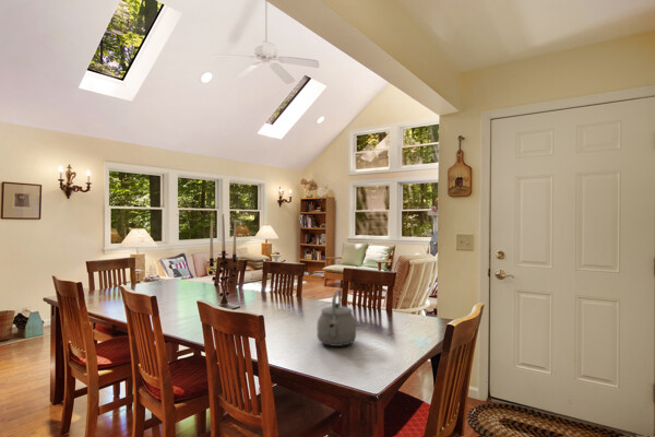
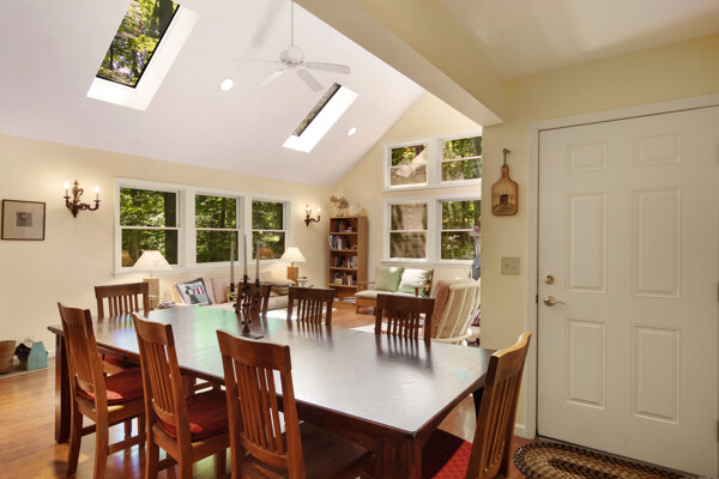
- tea kettle (335, 318)
